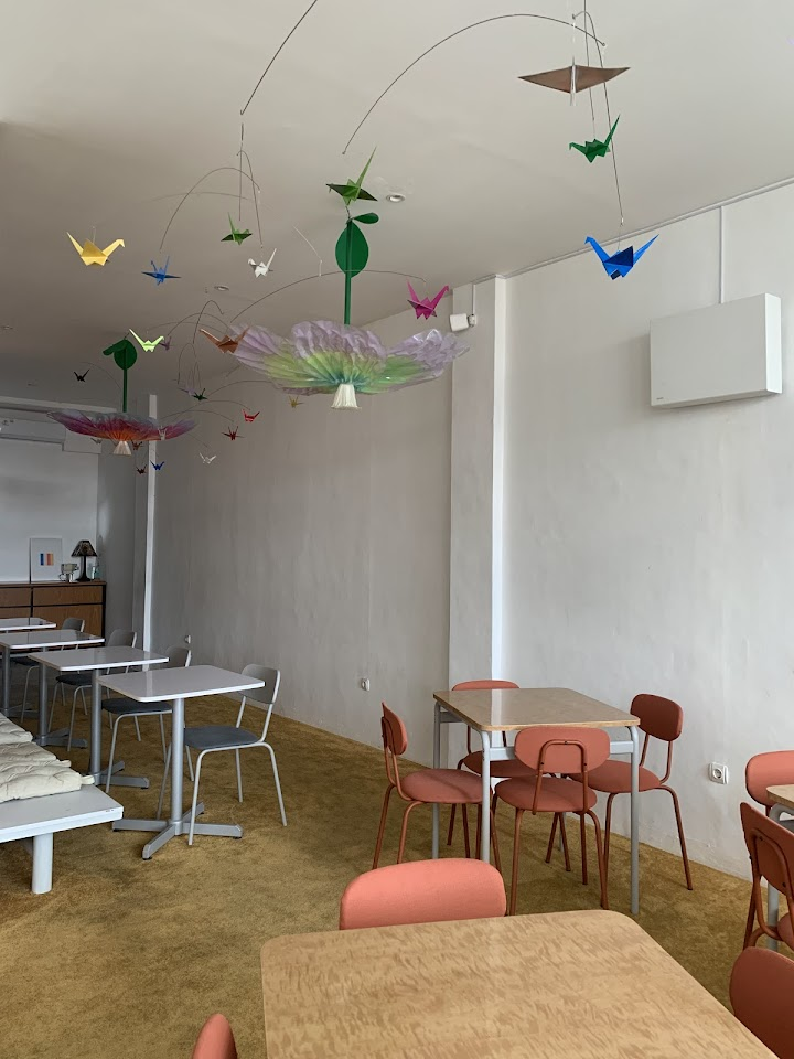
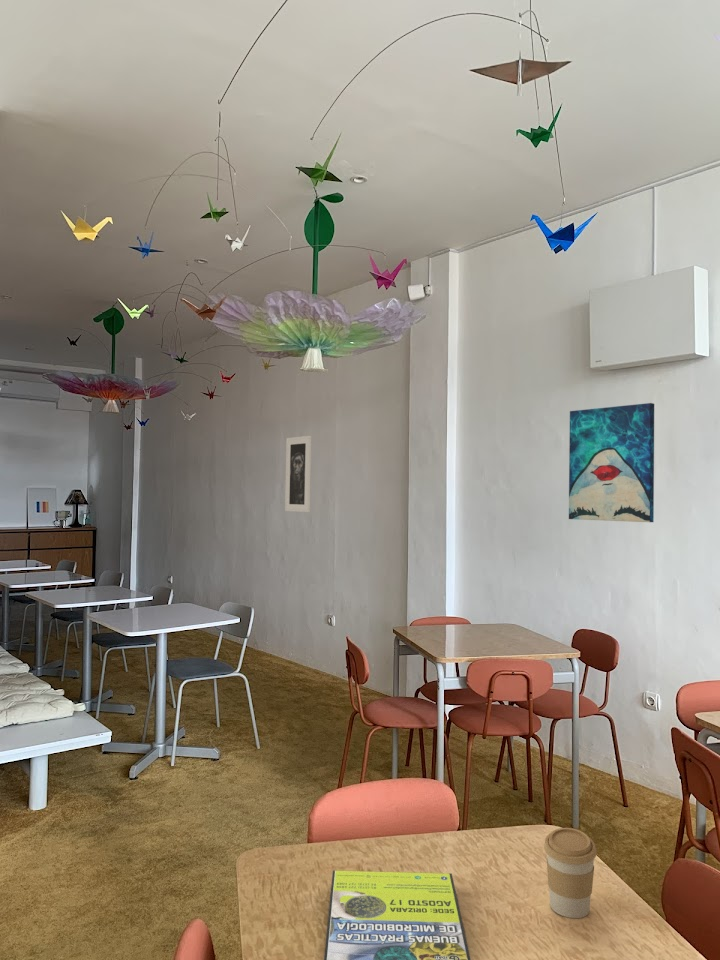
+ coffee cup (569, 871)
+ wall art (609, 463)
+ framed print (297, 474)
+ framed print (394, 919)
